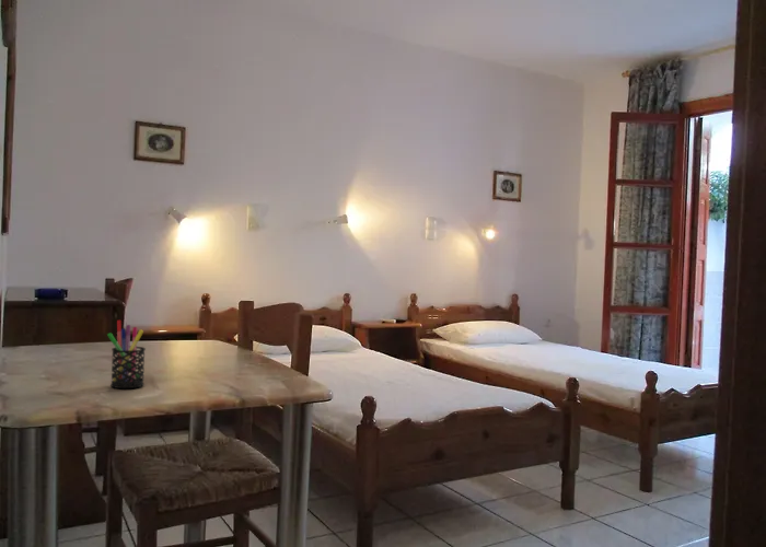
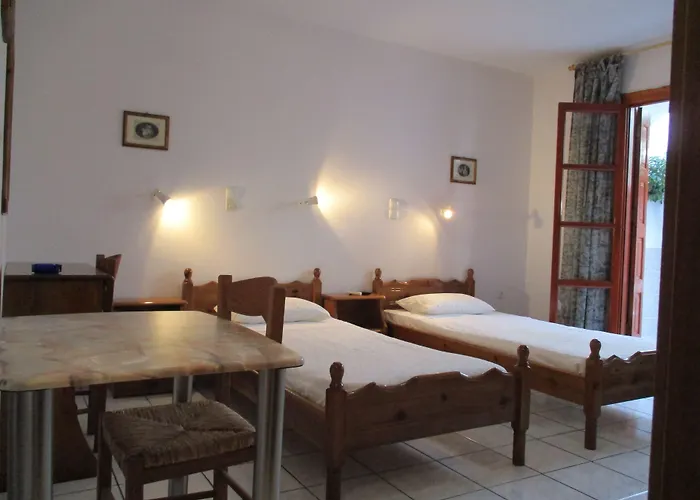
- pen holder (124, 353)
